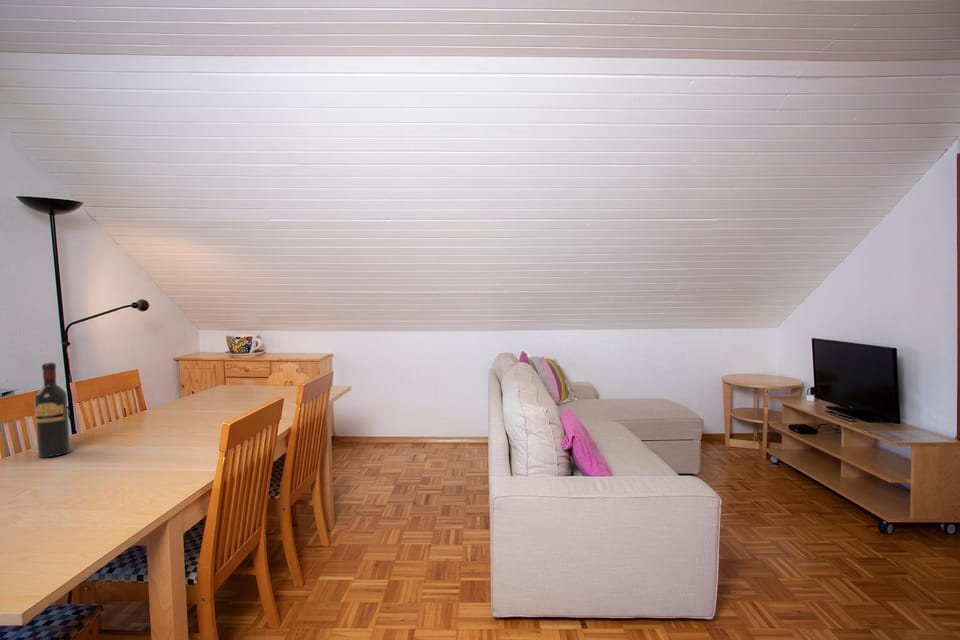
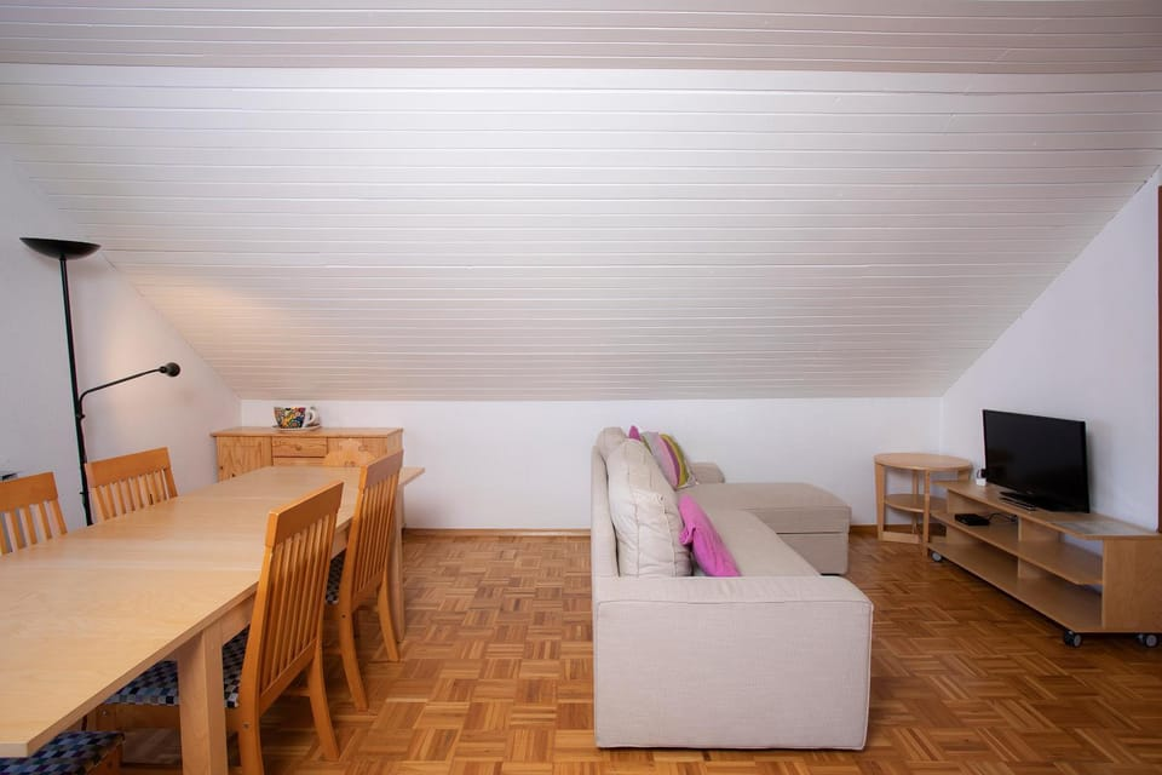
- wine bottle (51, 408)
